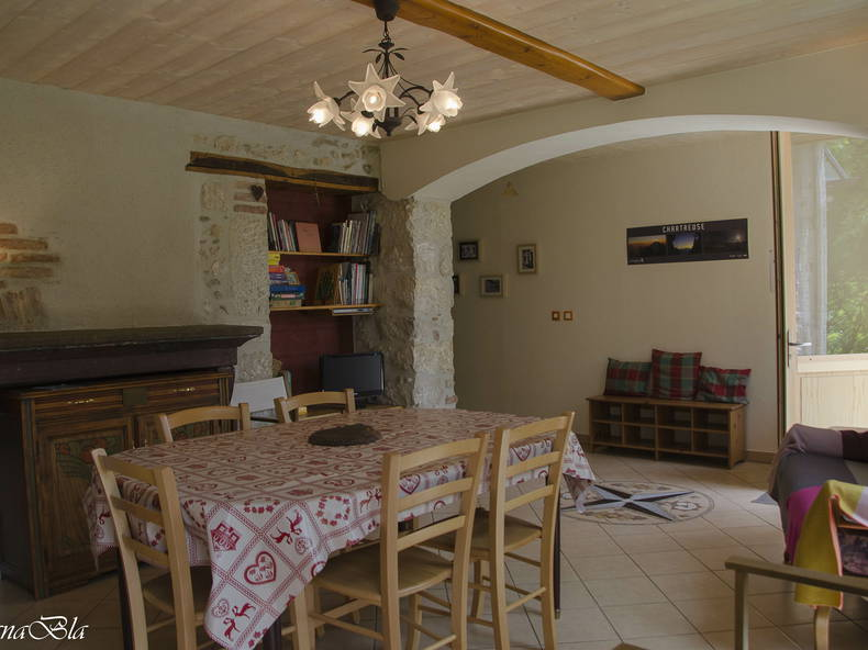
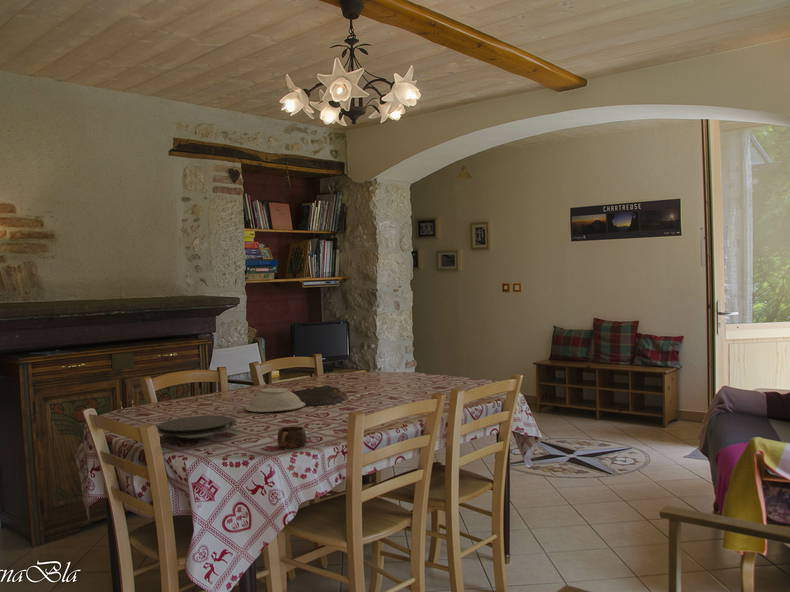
+ cup (289, 437)
+ plate (196, 429)
+ bowl (275, 397)
